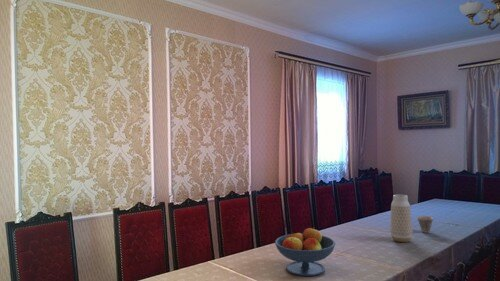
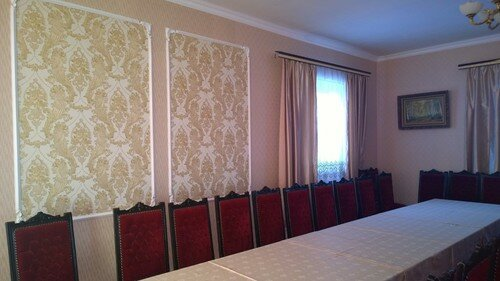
- fruit bowl (304, 250)
- cup (425, 224)
- vase (400, 217)
